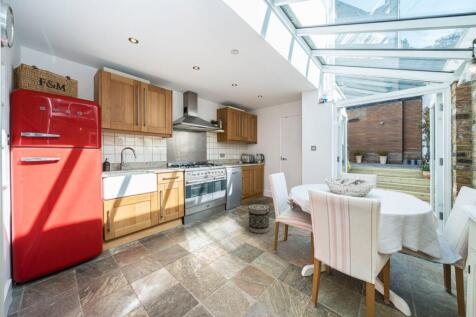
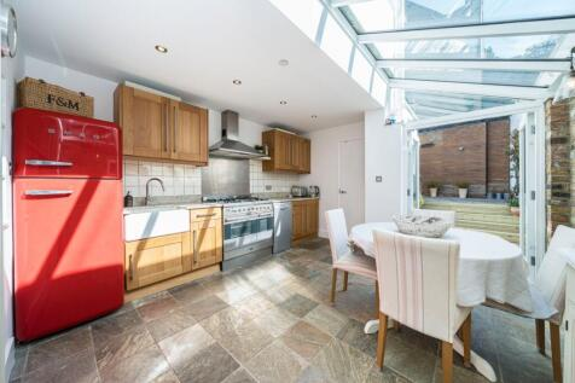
- basket (258, 217)
